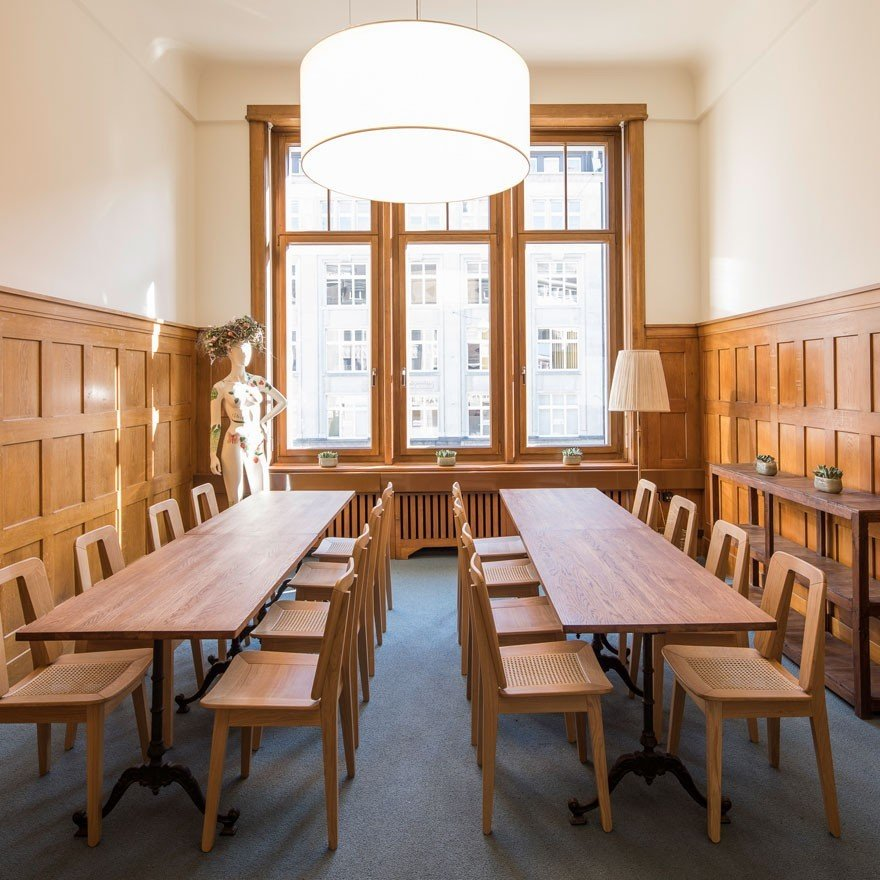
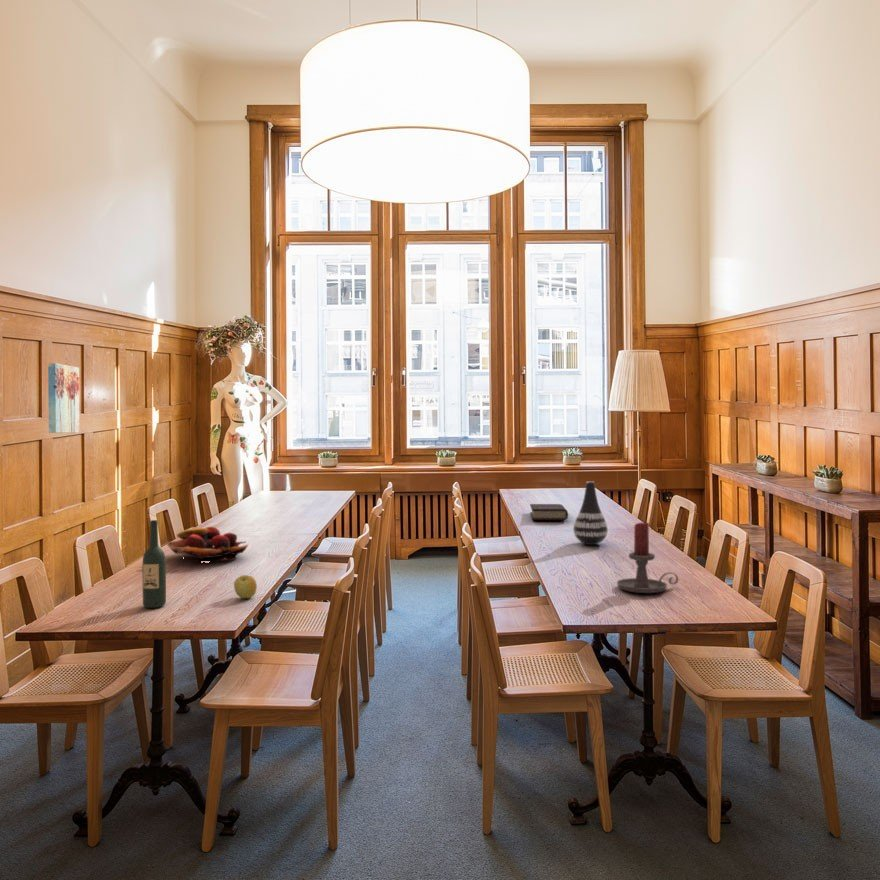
+ wine bottle (154, 563)
+ book (548, 511)
+ apple (245, 587)
+ candle holder (648, 555)
+ vase (590, 512)
+ fruit basket (206, 542)
+ wall art (64, 399)
